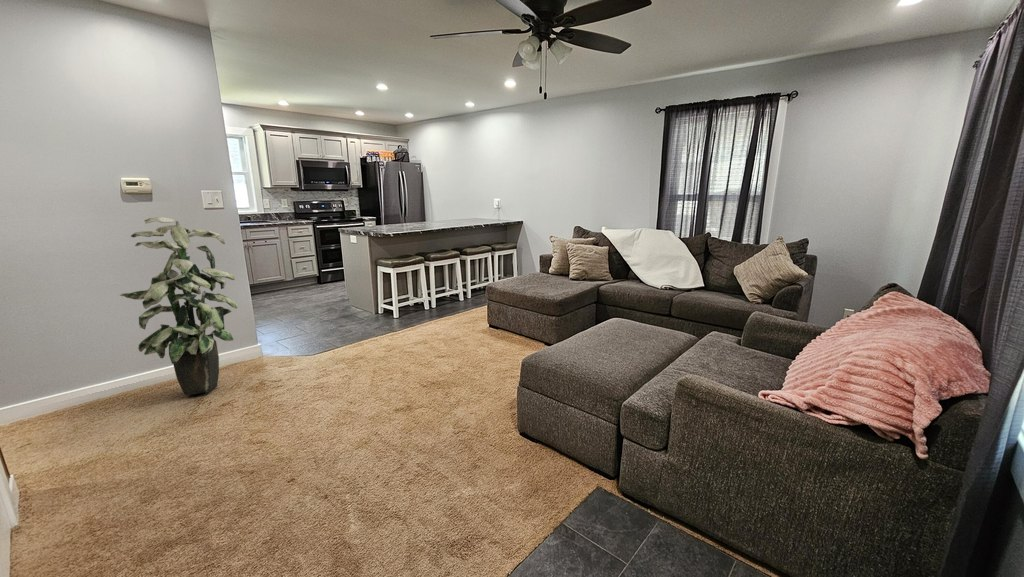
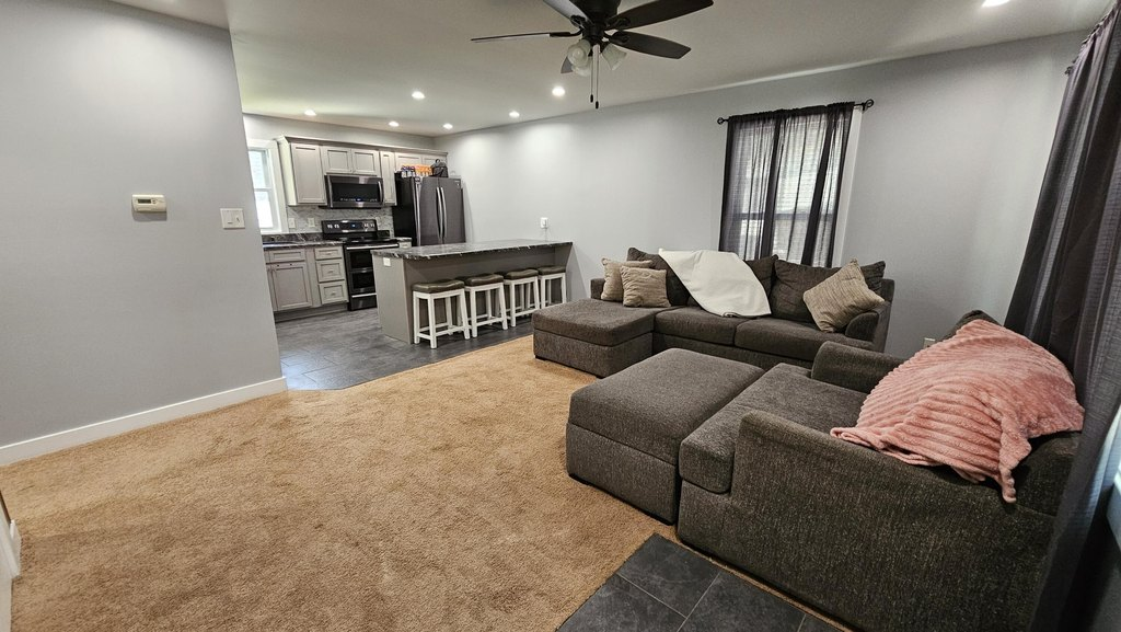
- indoor plant (183, 307)
